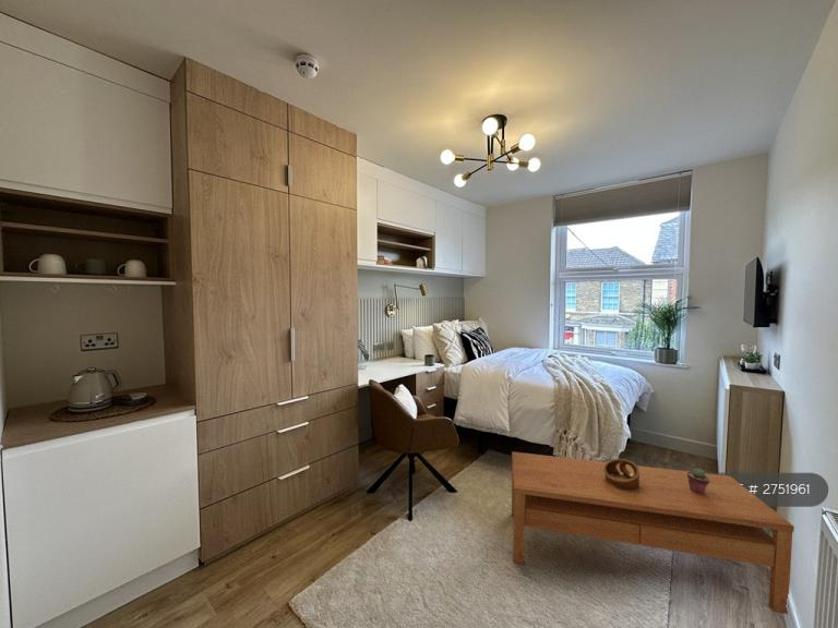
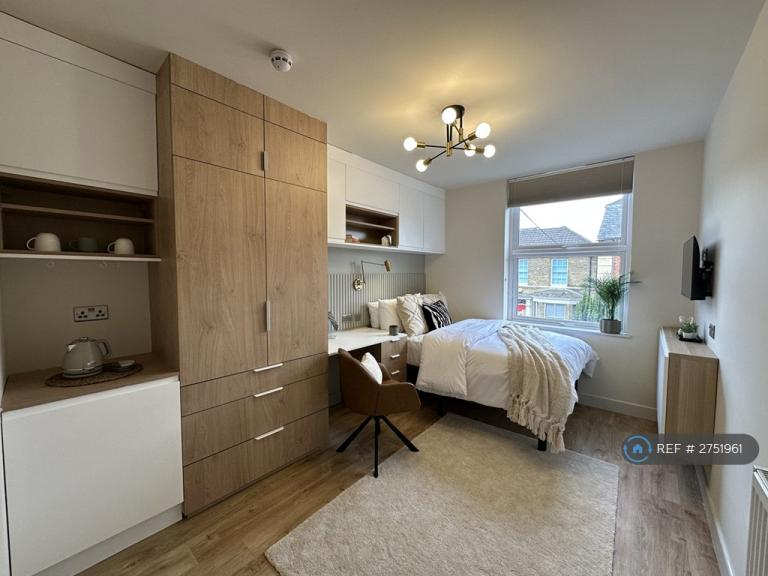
- potted succulent (697, 480)
- coffee table (624, 518)
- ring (622, 472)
